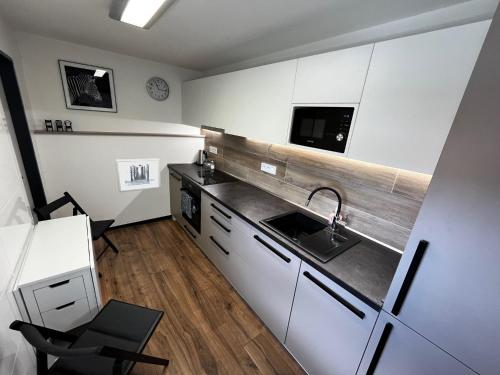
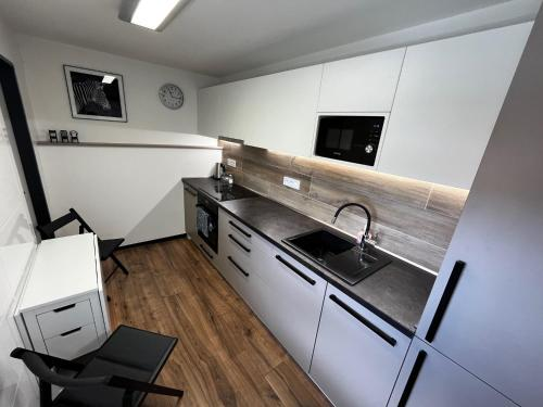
- wall art (139, 174)
